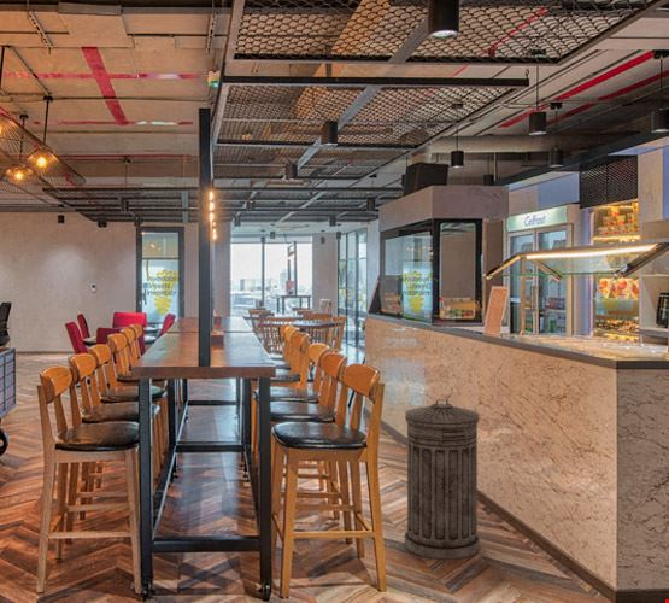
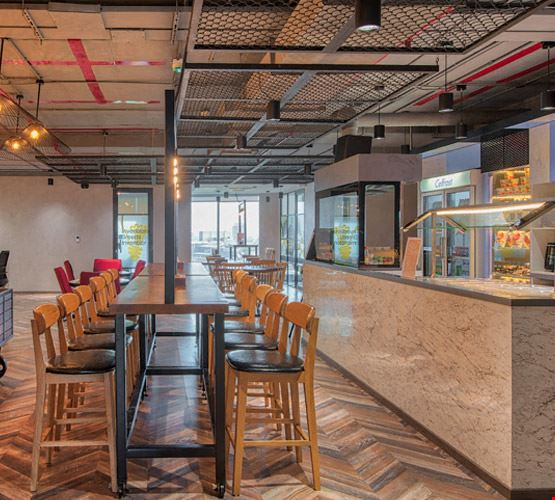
- trash can (441, 472)
